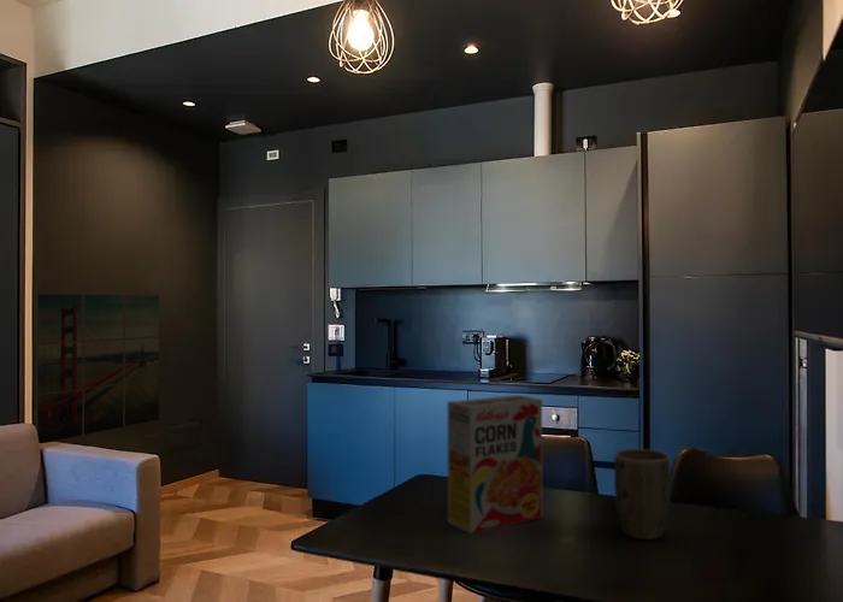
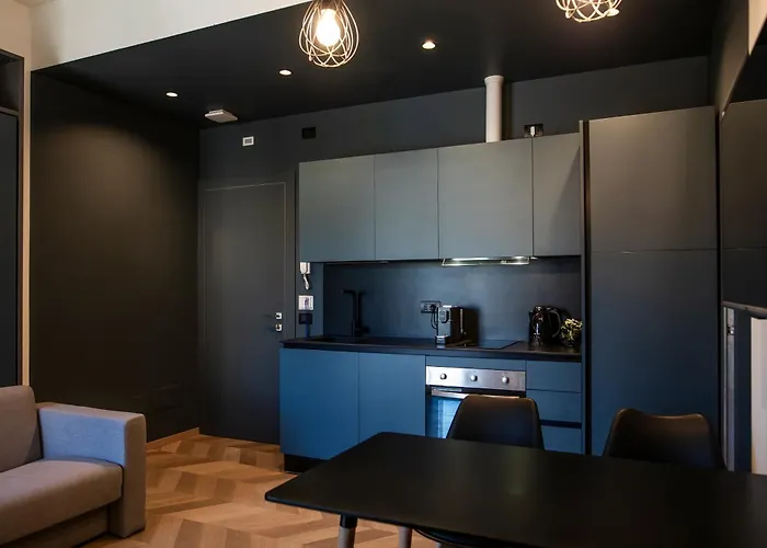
- cereal box (495, 460)
- wall art (104, 362)
- plant pot (642, 494)
